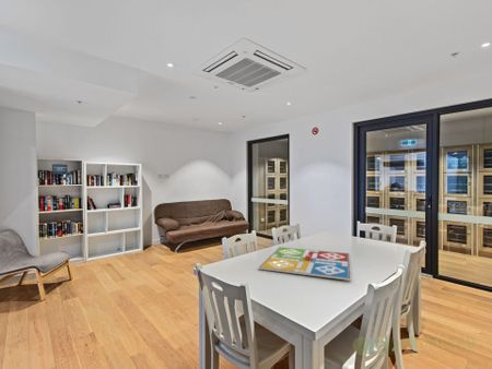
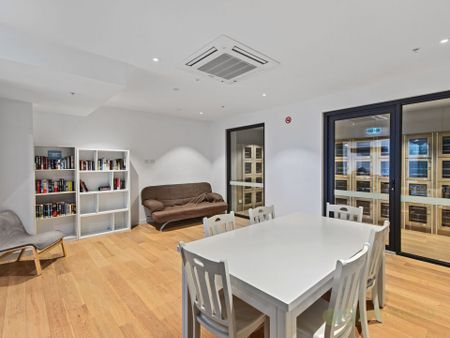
- gameboard (307, 258)
